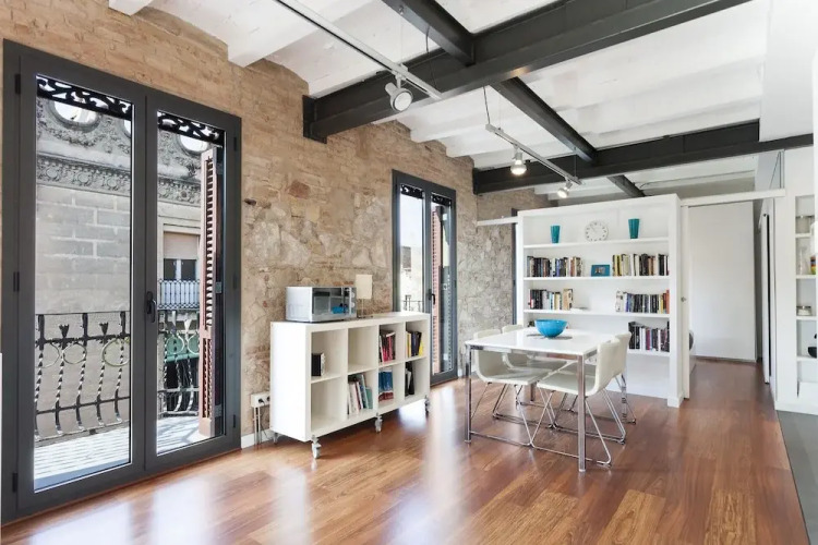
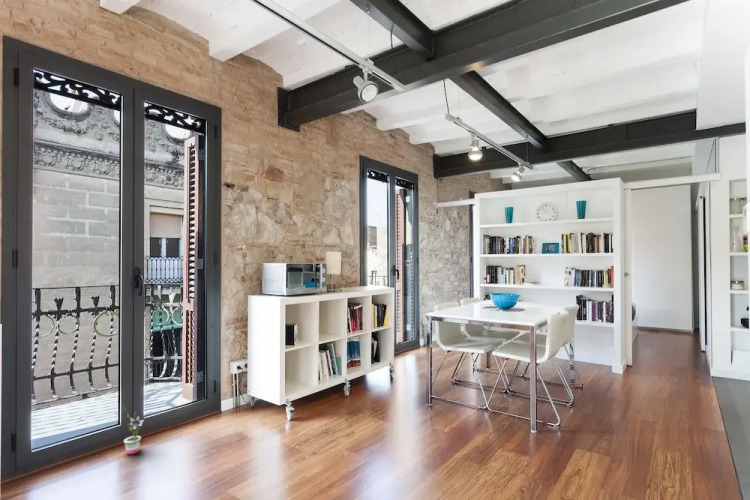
+ potted plant (135, 428)
